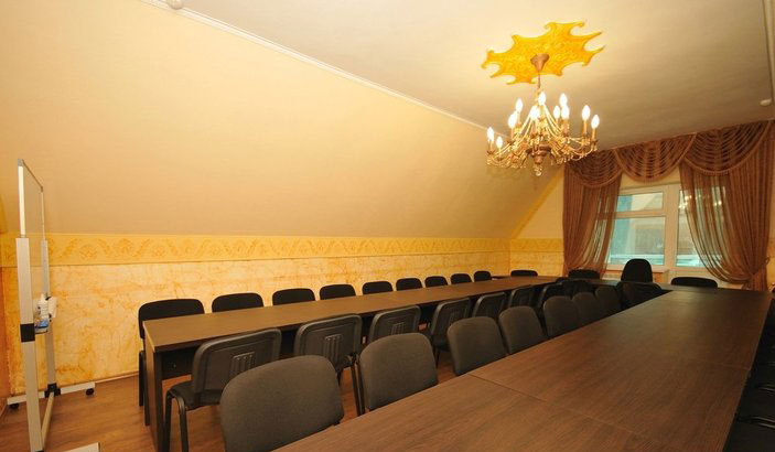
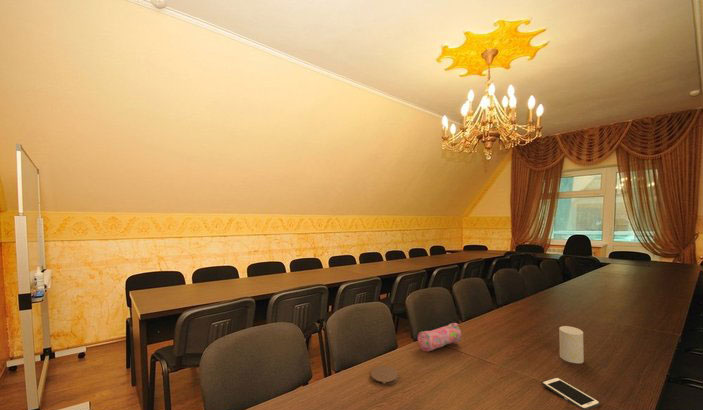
+ cup (571, 344)
+ cell phone (569, 392)
+ pencil case (440, 336)
+ coaster (384, 375)
